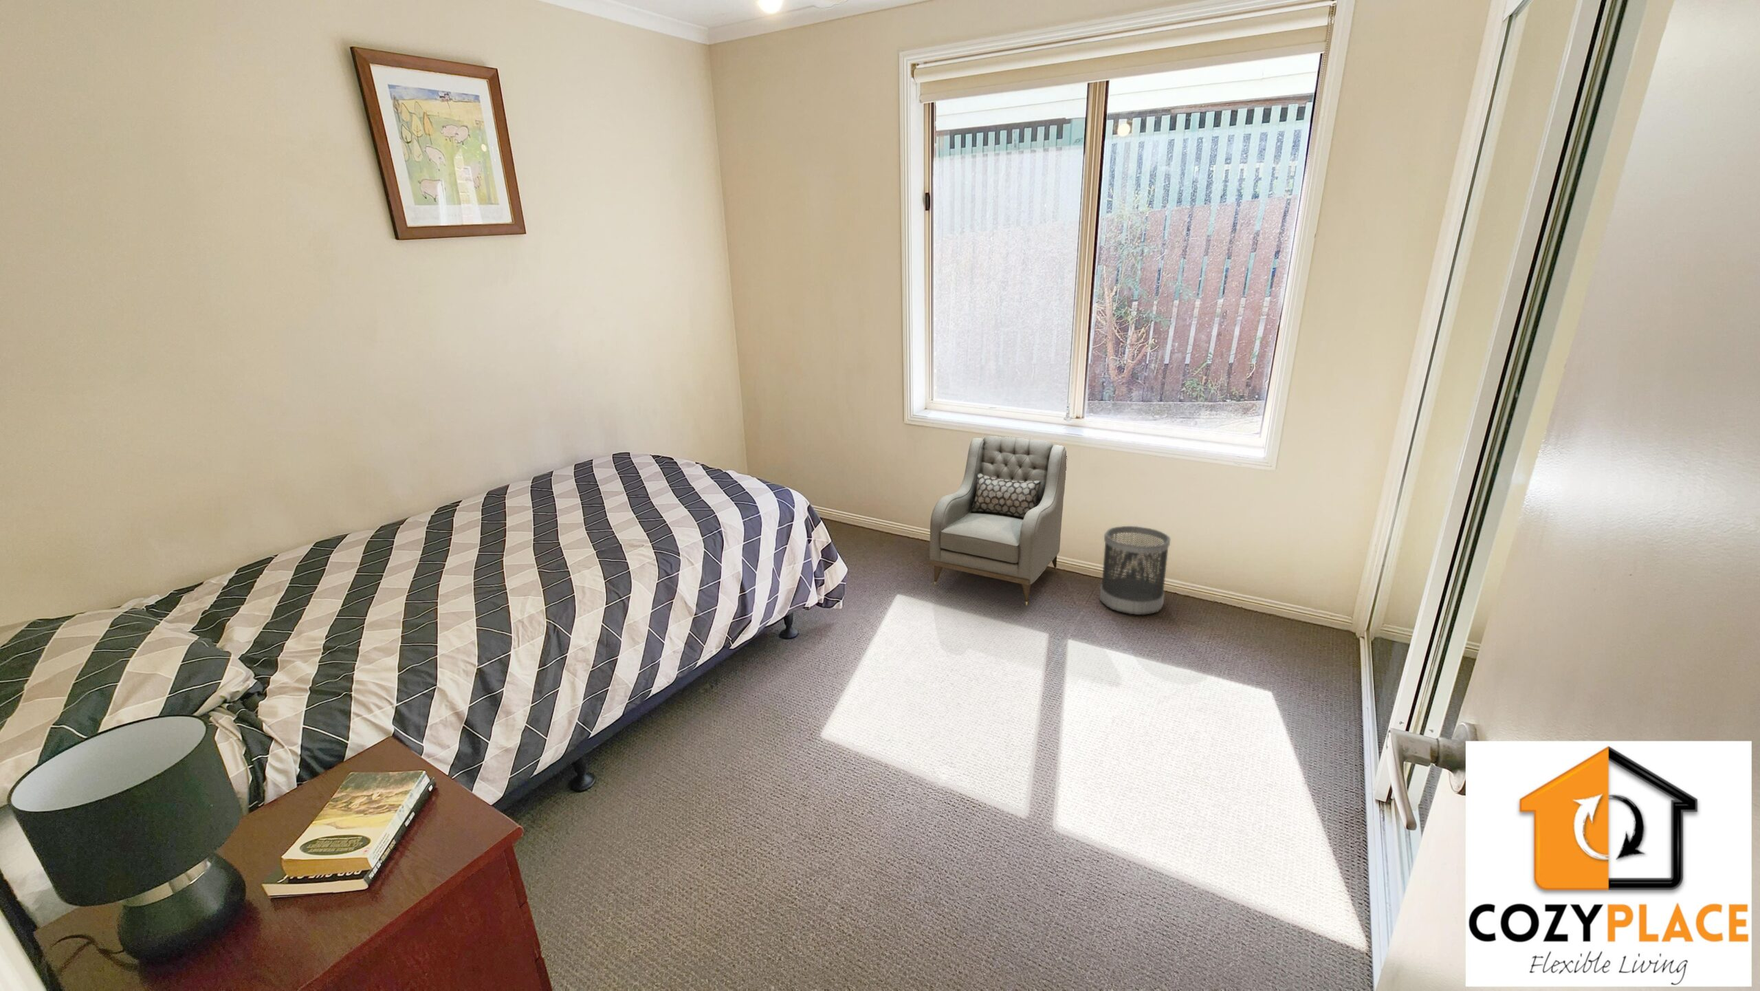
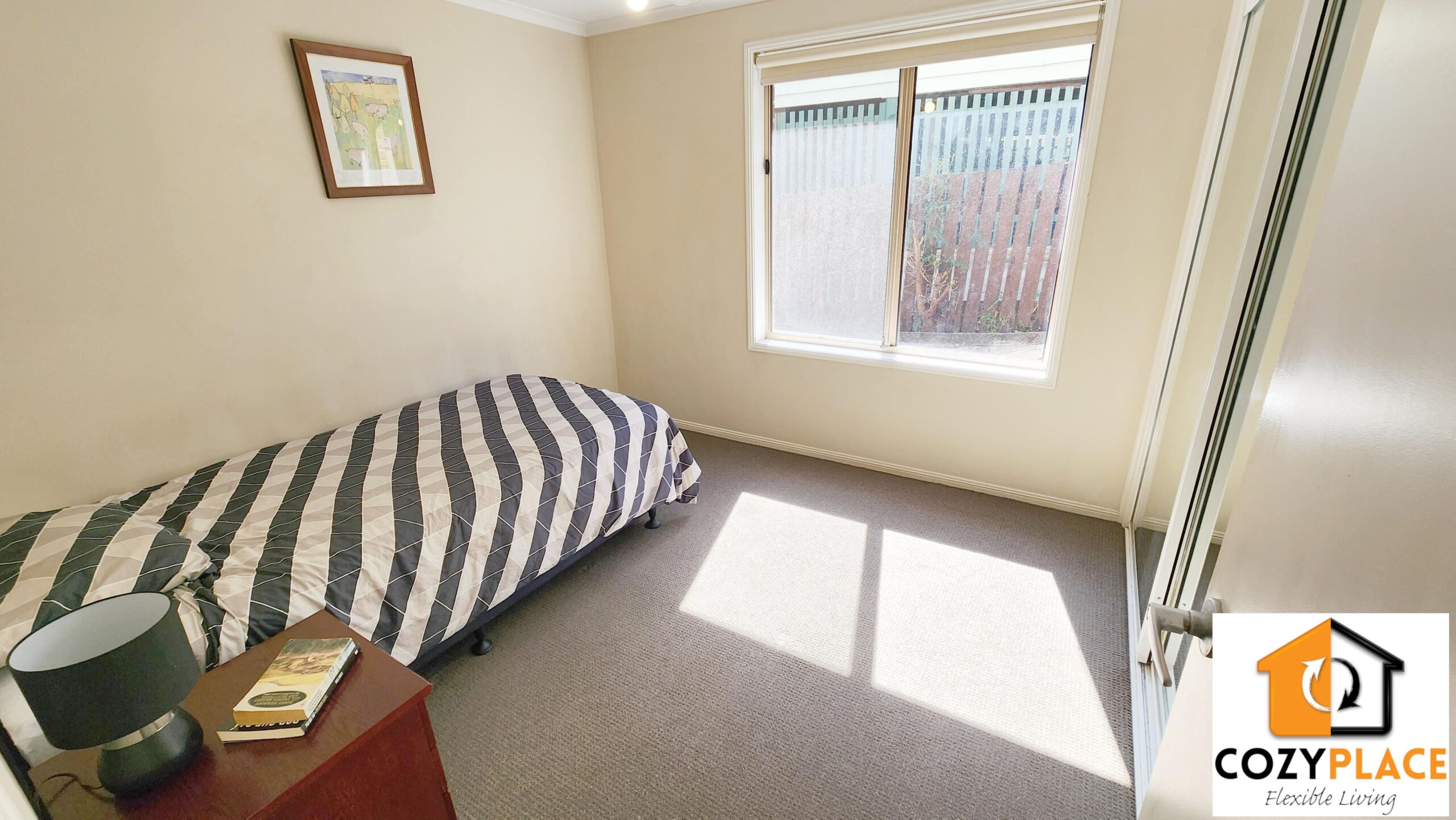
- wastebasket (1134, 569)
- armchair (1001, 489)
